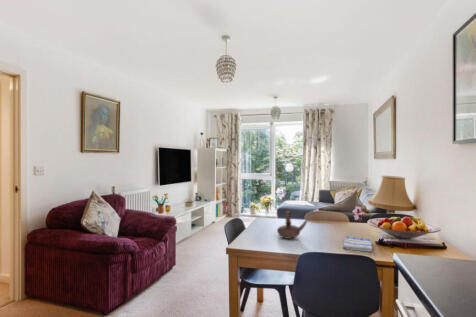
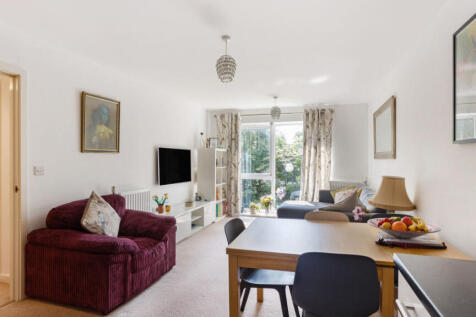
- teapot (292, 225)
- dish towel (357, 243)
